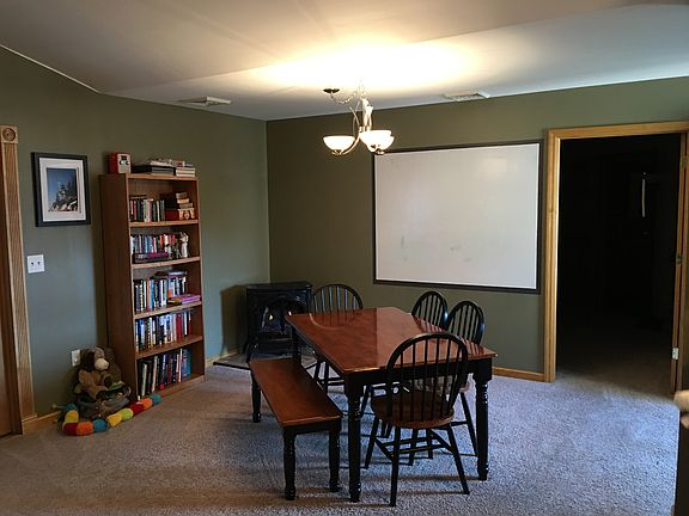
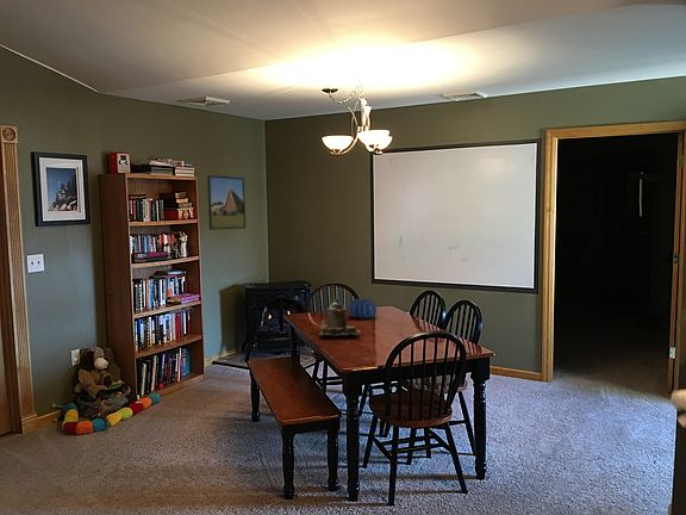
+ teapot (339, 316)
+ decorative bowl (362, 308)
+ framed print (226, 203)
